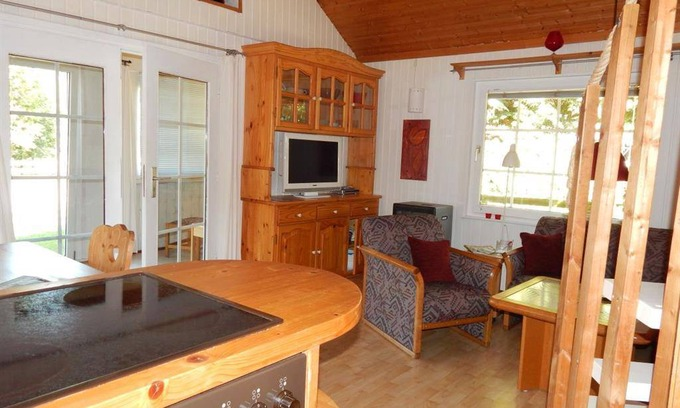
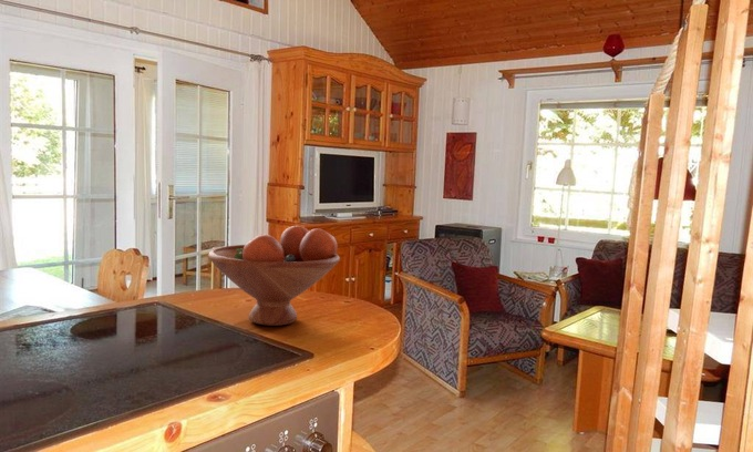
+ fruit bowl (275, 274)
